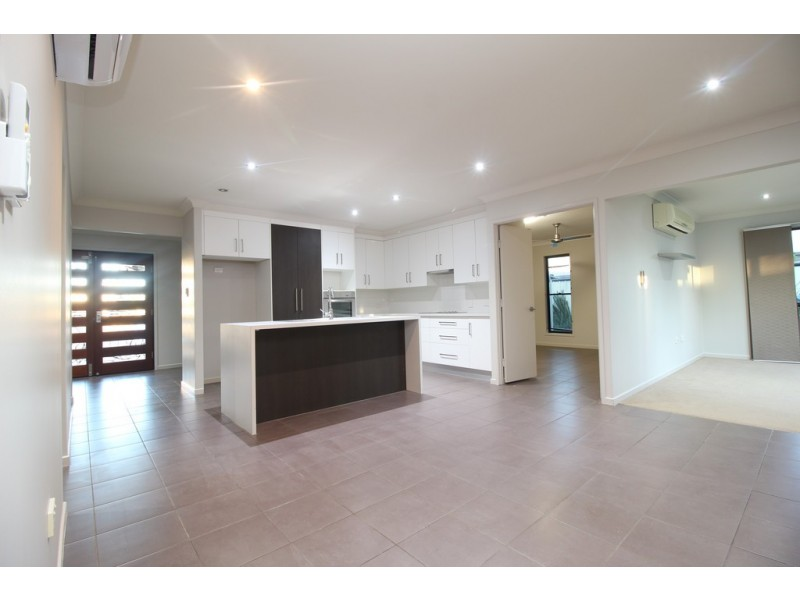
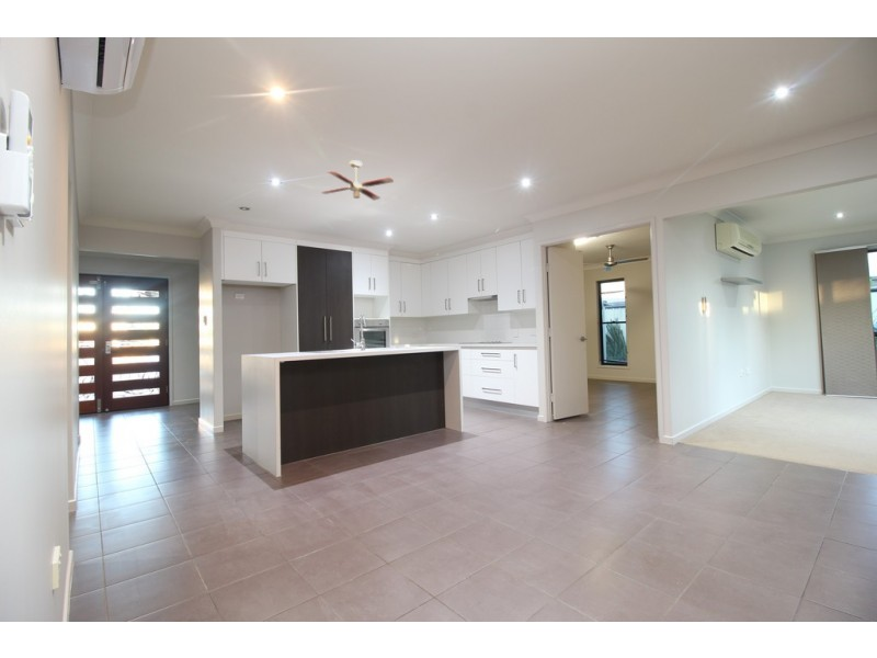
+ ceiling fan (355, 180)
